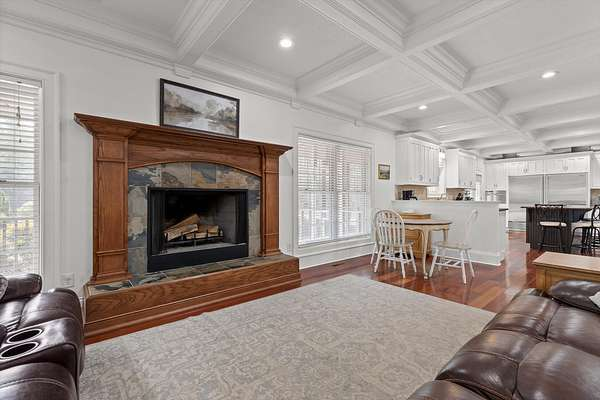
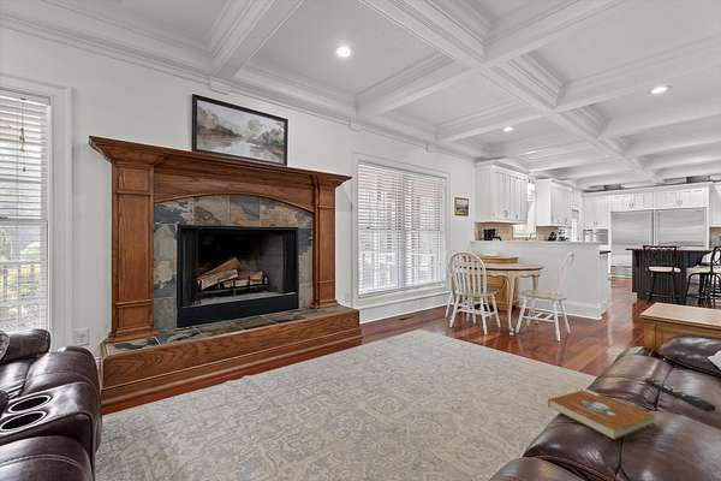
+ remote control (677, 392)
+ book (598, 410)
